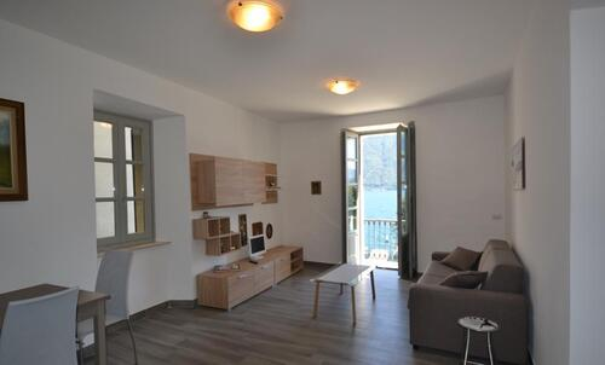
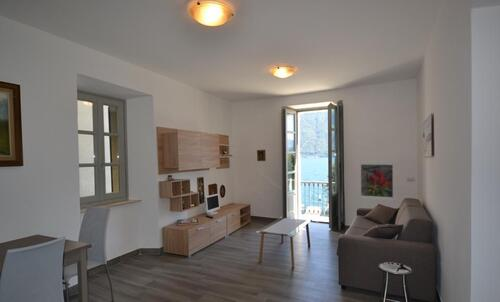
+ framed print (376, 180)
